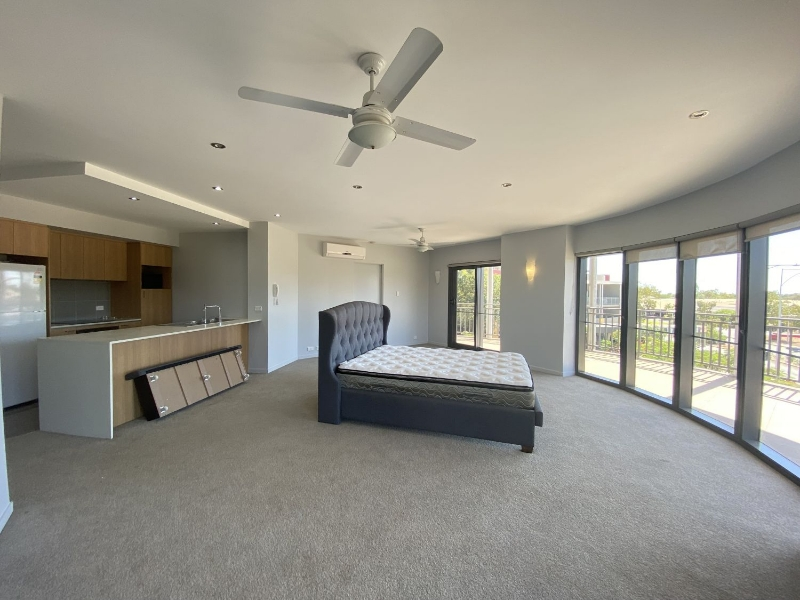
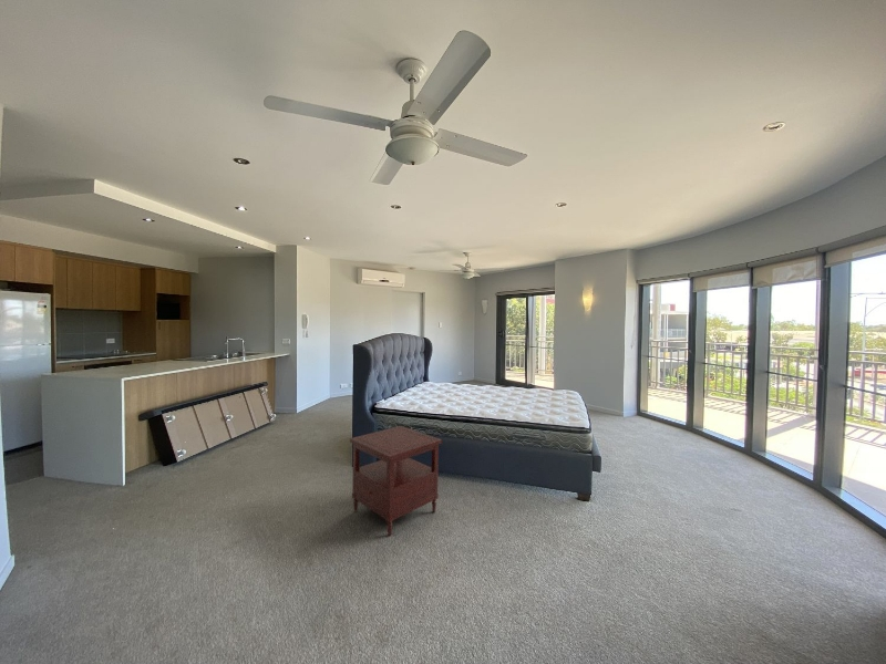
+ side table (394, 475)
